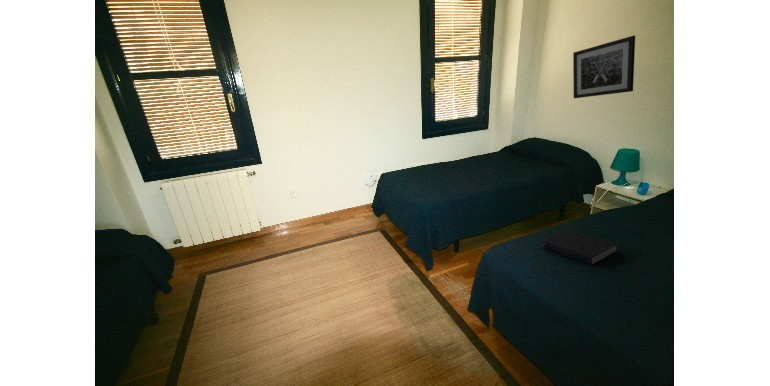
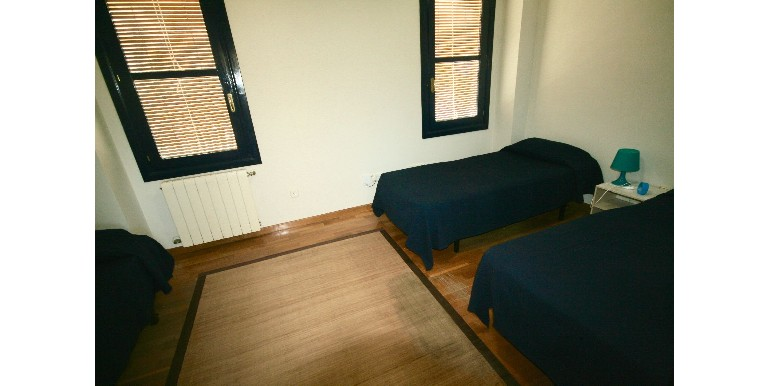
- wall art (601, 70)
- book (577, 245)
